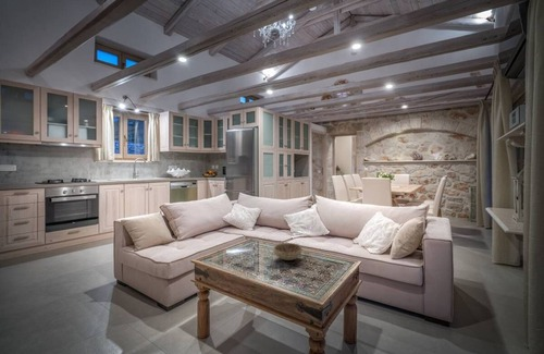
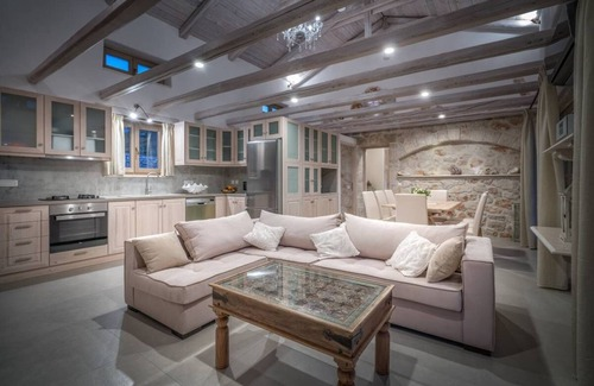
- decorative bowl (287, 253)
